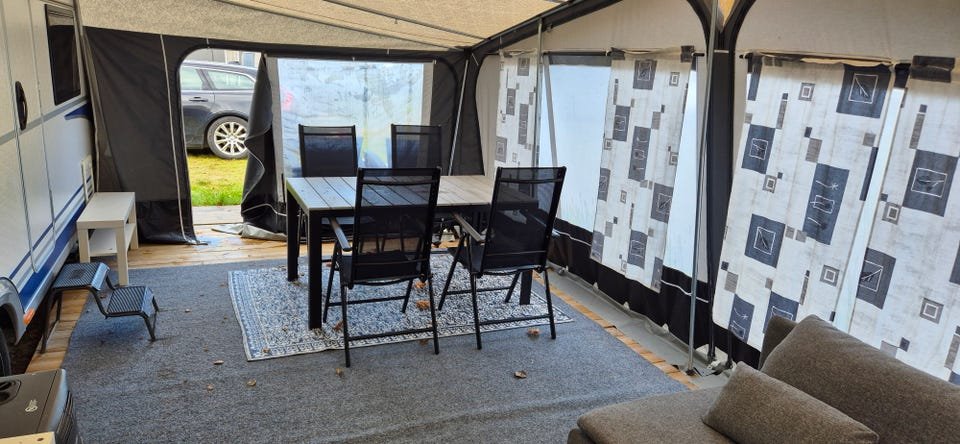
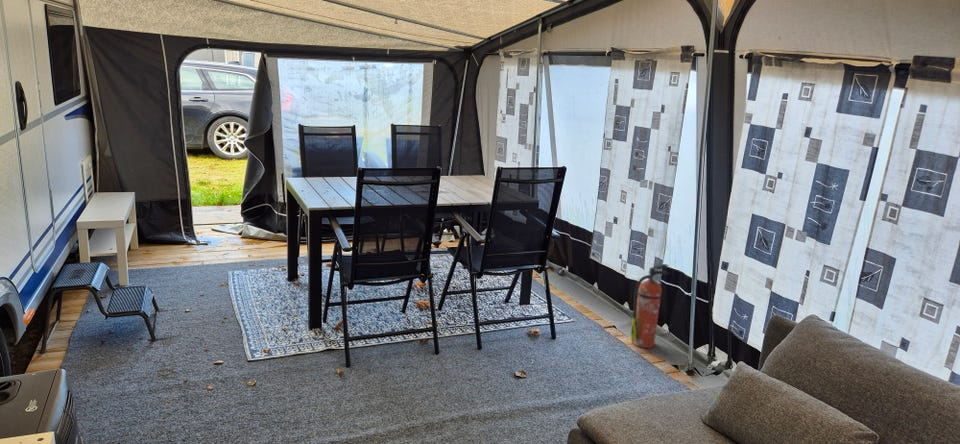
+ fire extinguisher (649, 304)
